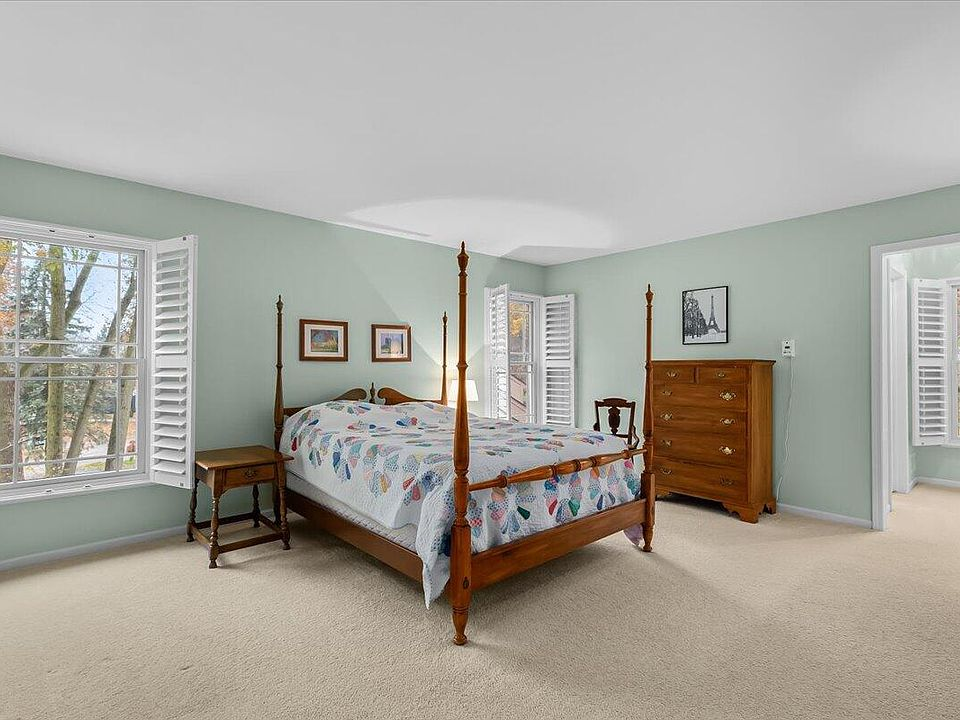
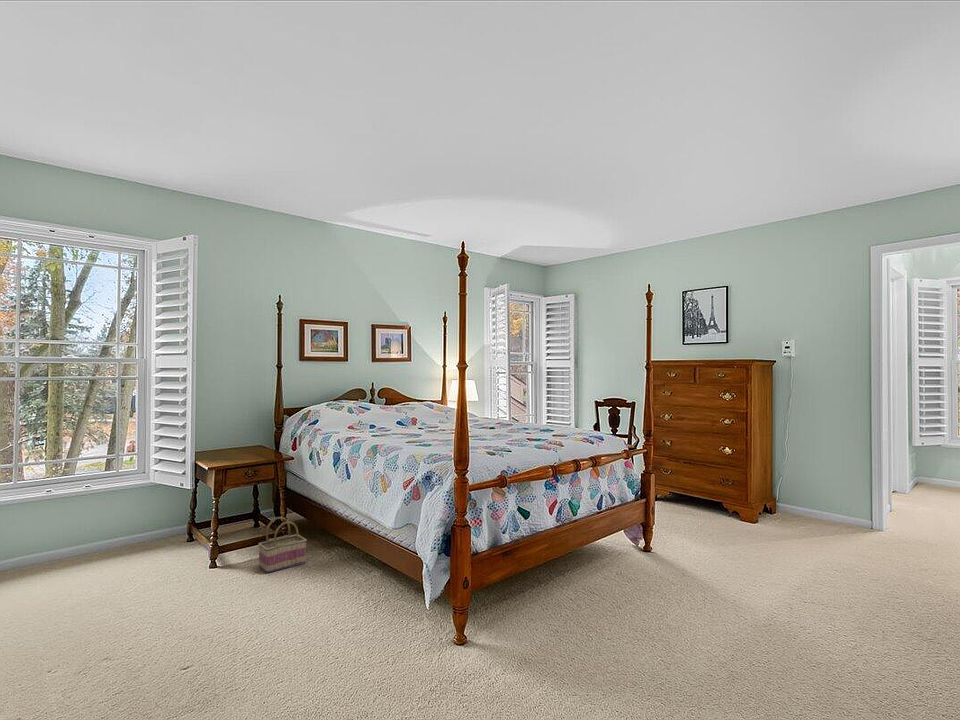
+ basket (282, 542)
